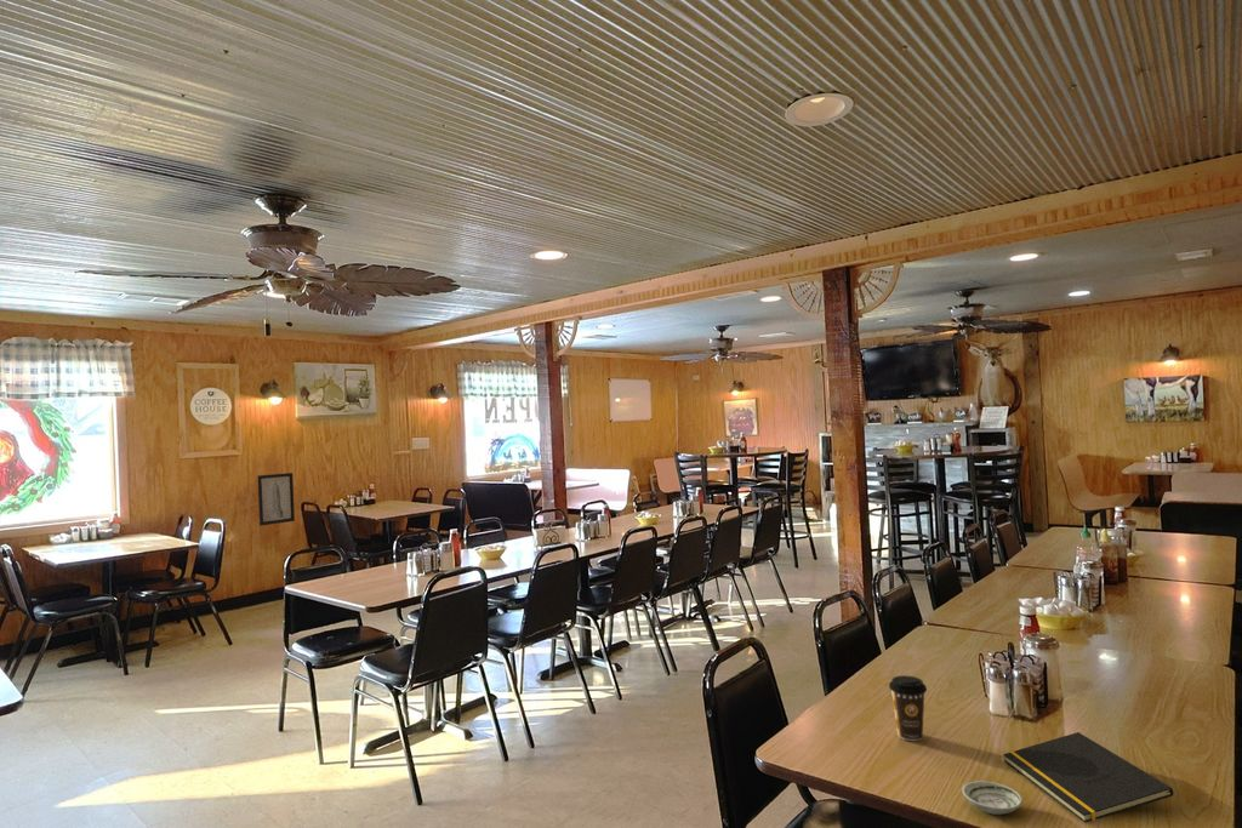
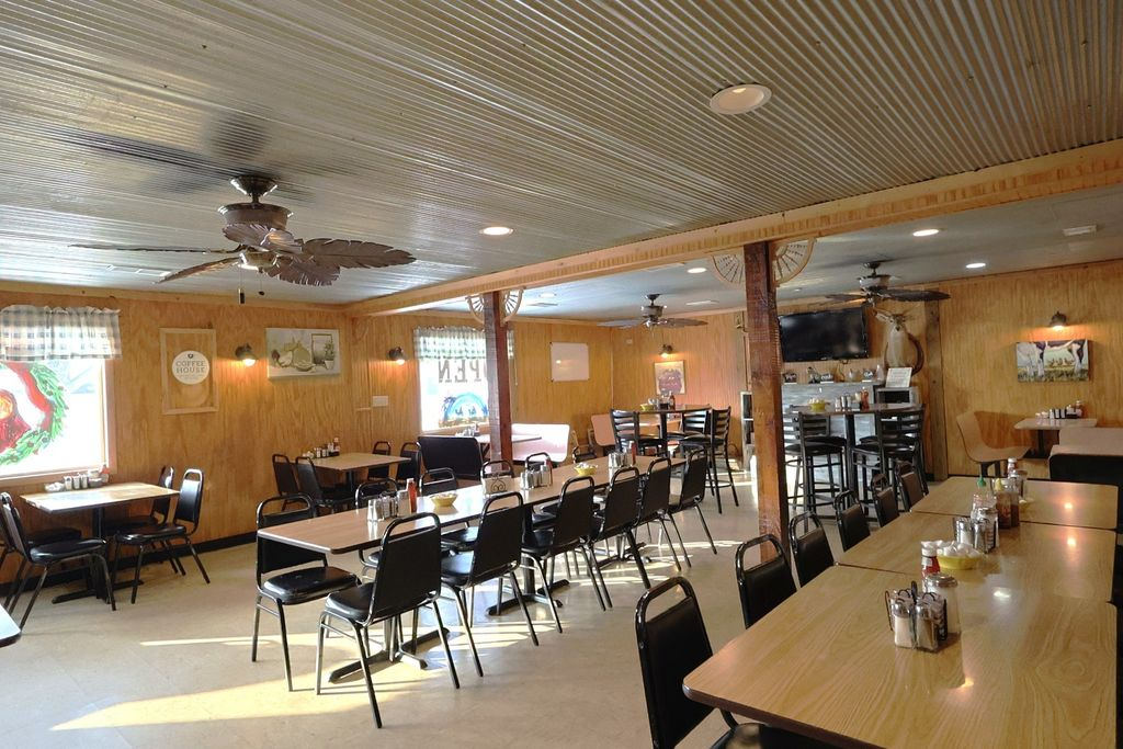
- coffee cup (908, 708)
- wall art (275, 498)
- saucer (992, 800)
- notepad (1081, 773)
